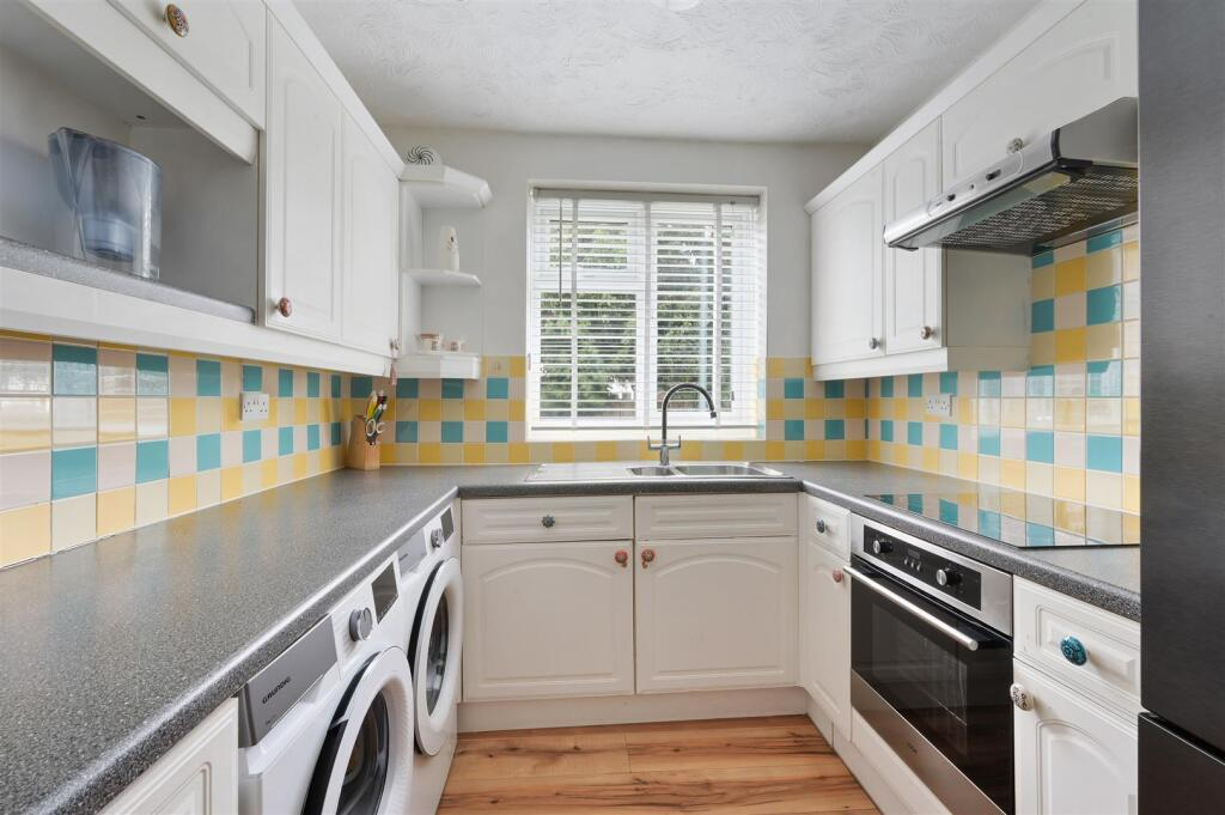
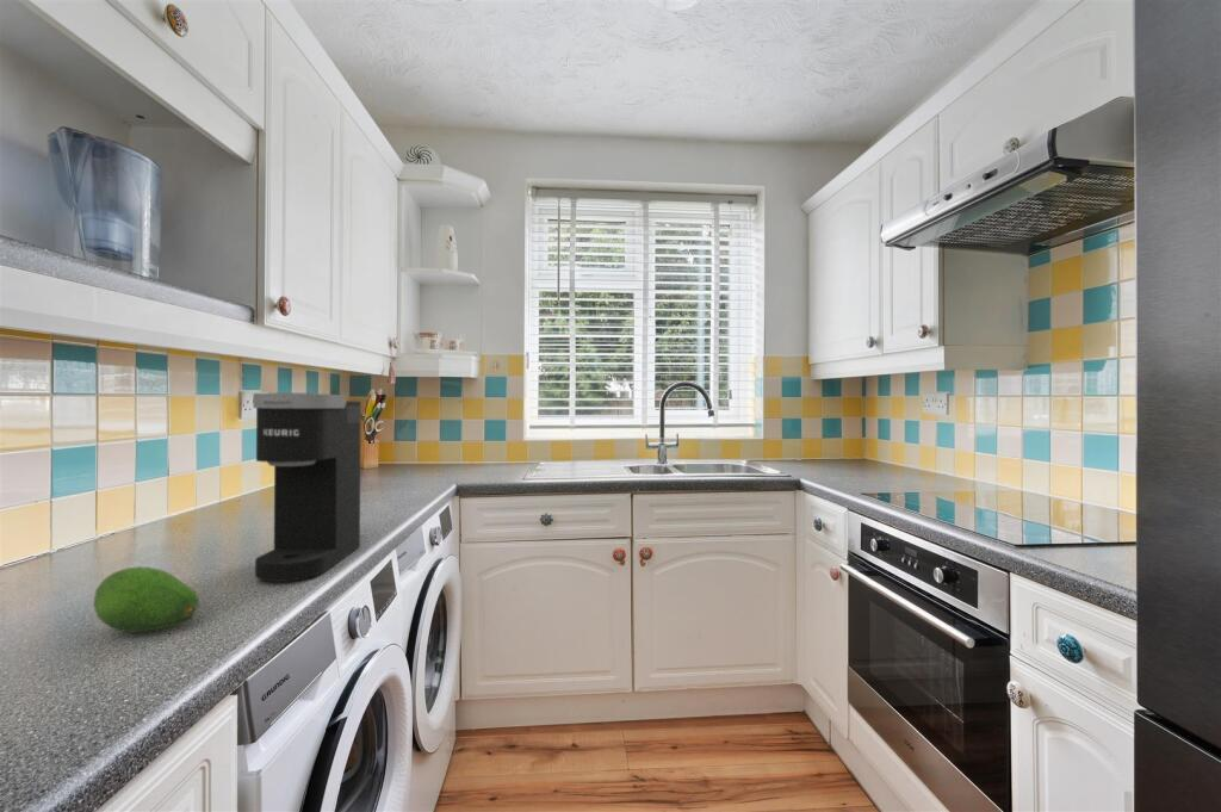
+ fruit (148, 597)
+ coffee maker (312, 477)
